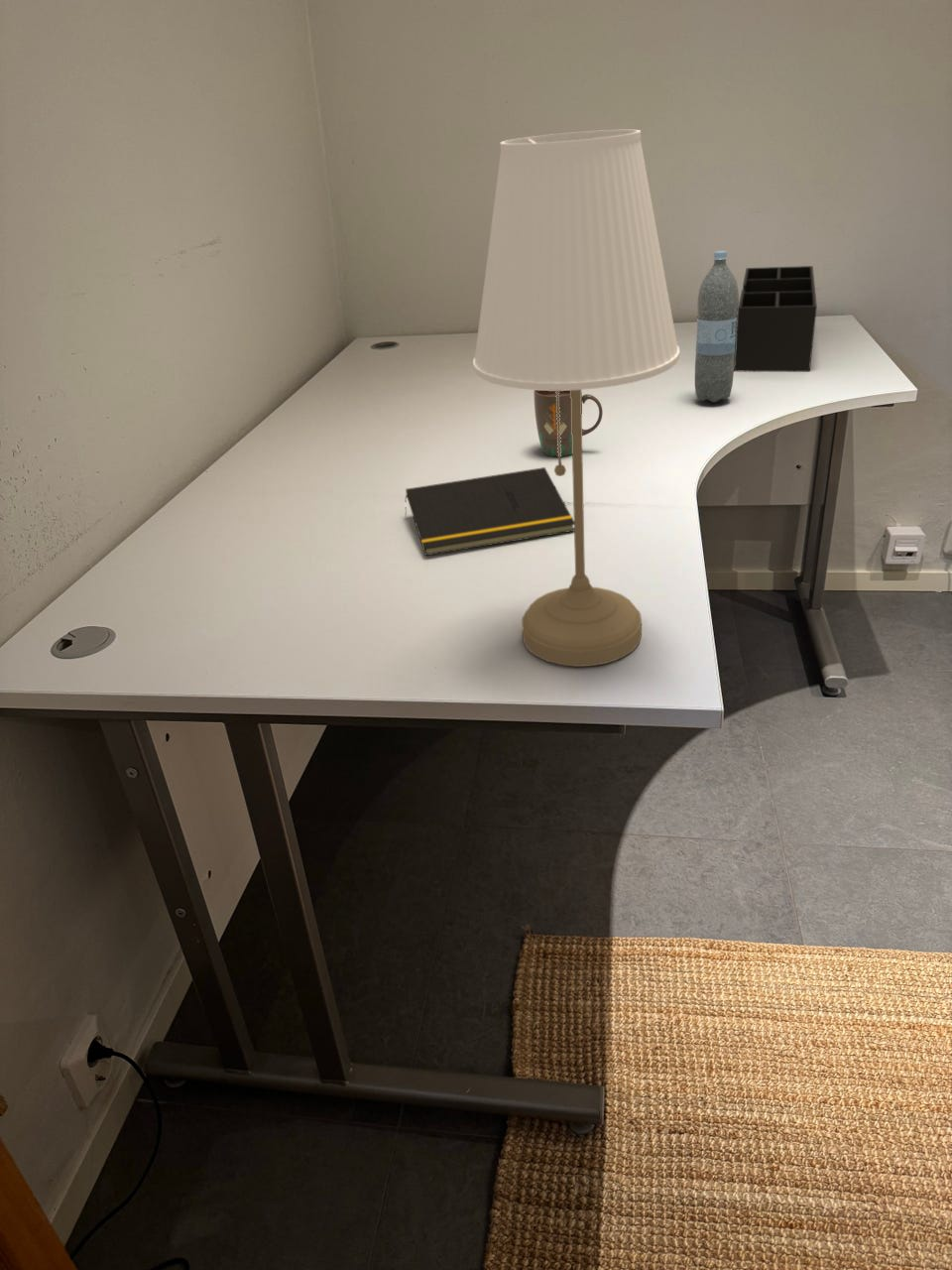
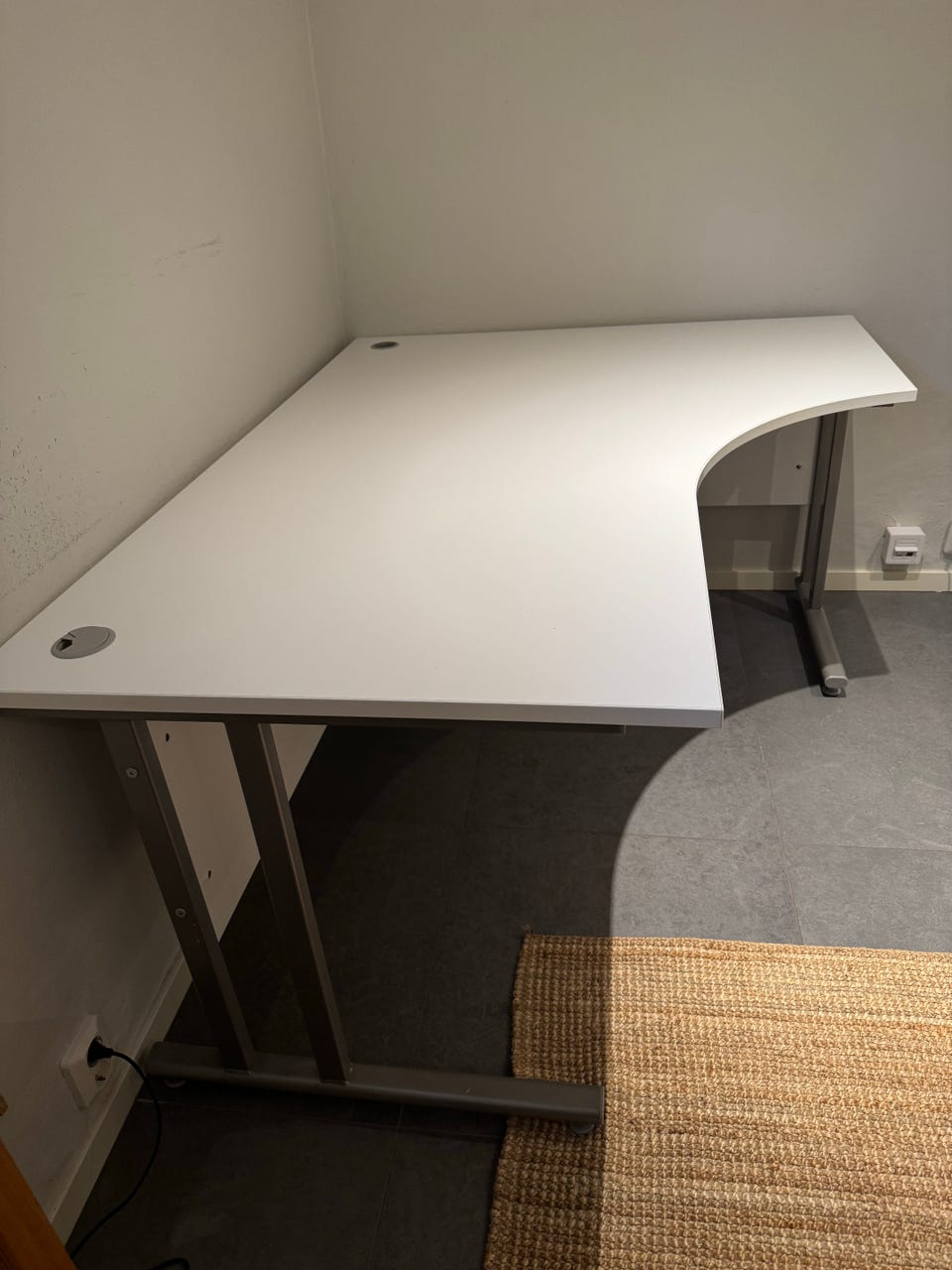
- mug (568, 421)
- water bottle (716, 328)
- notepad (488, 509)
- desk lamp (576, 420)
- desk organizer (775, 316)
